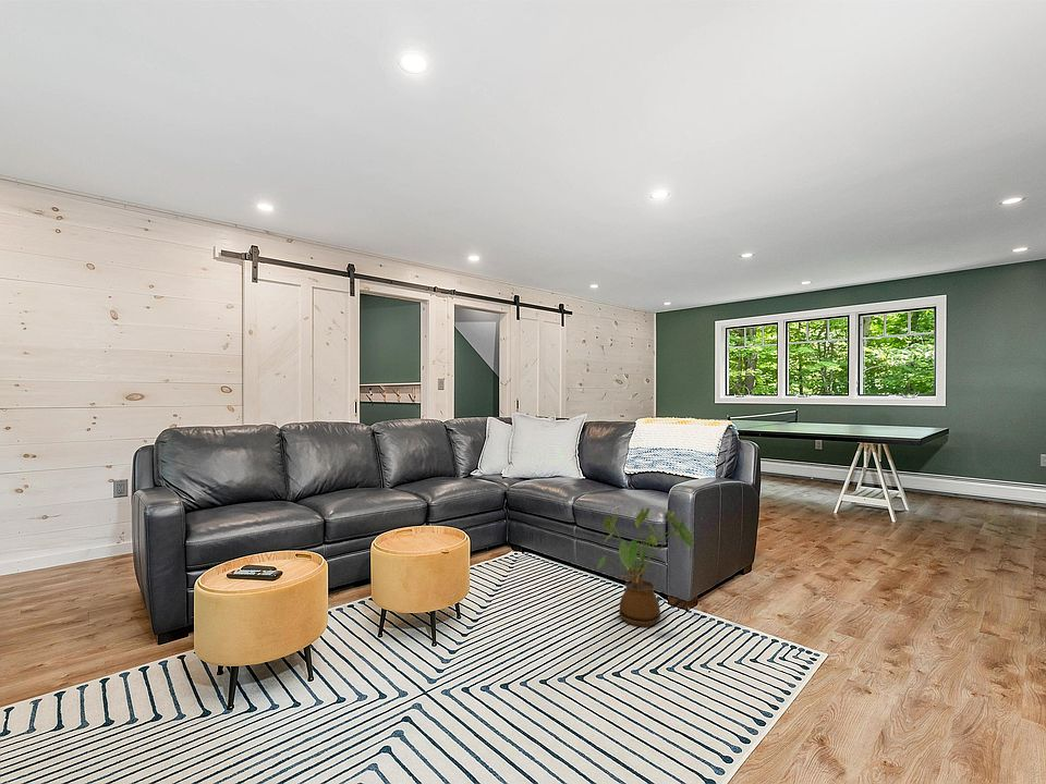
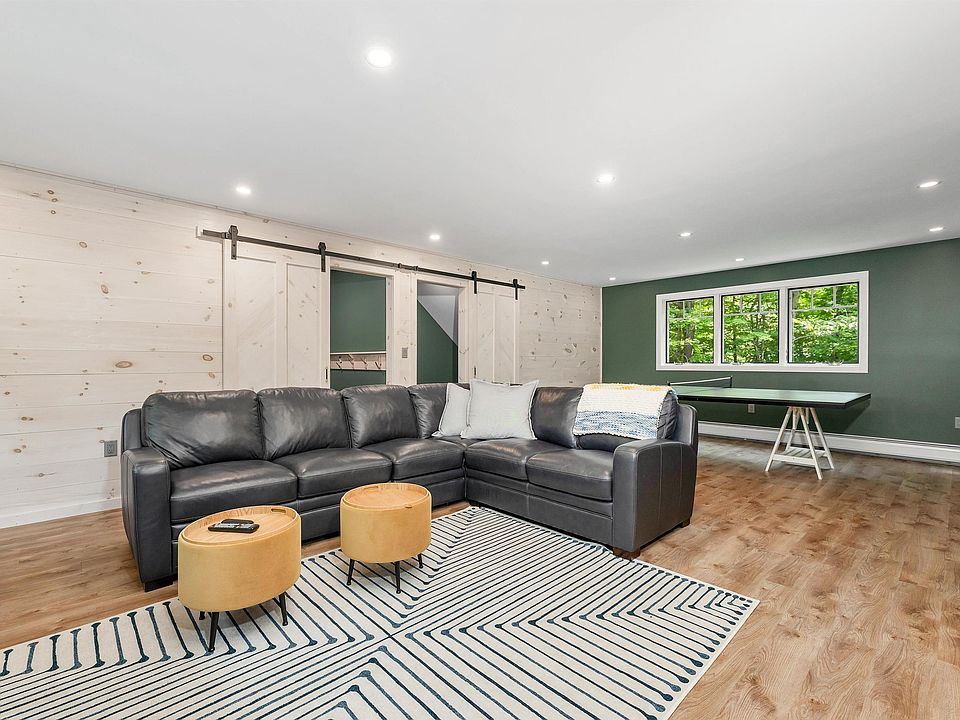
- house plant (642, 566)
